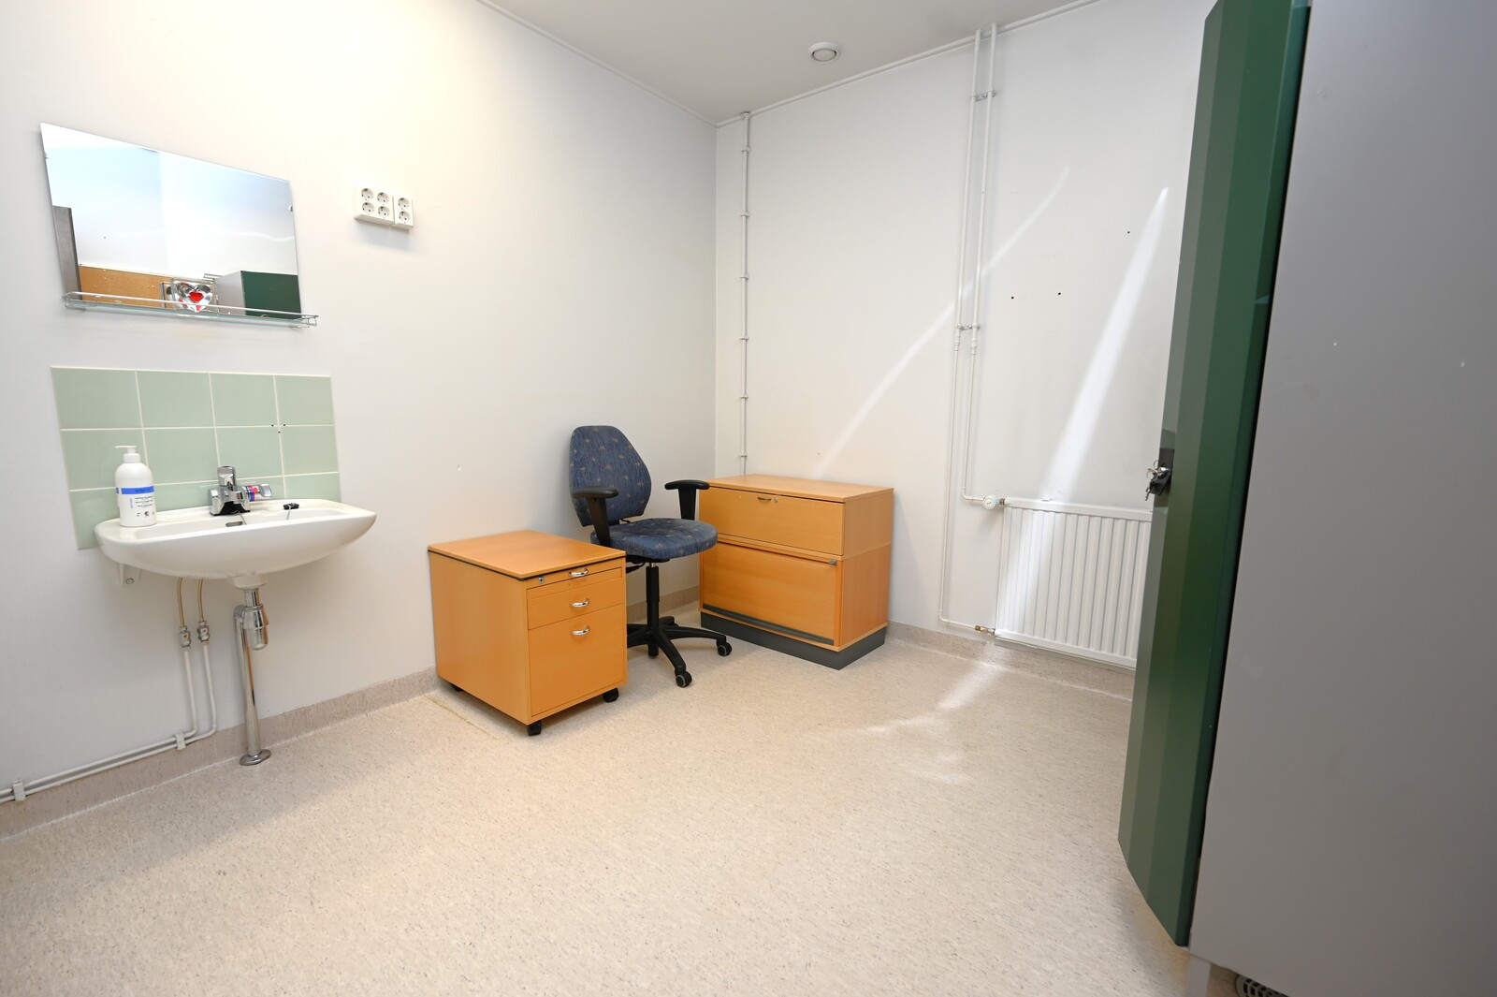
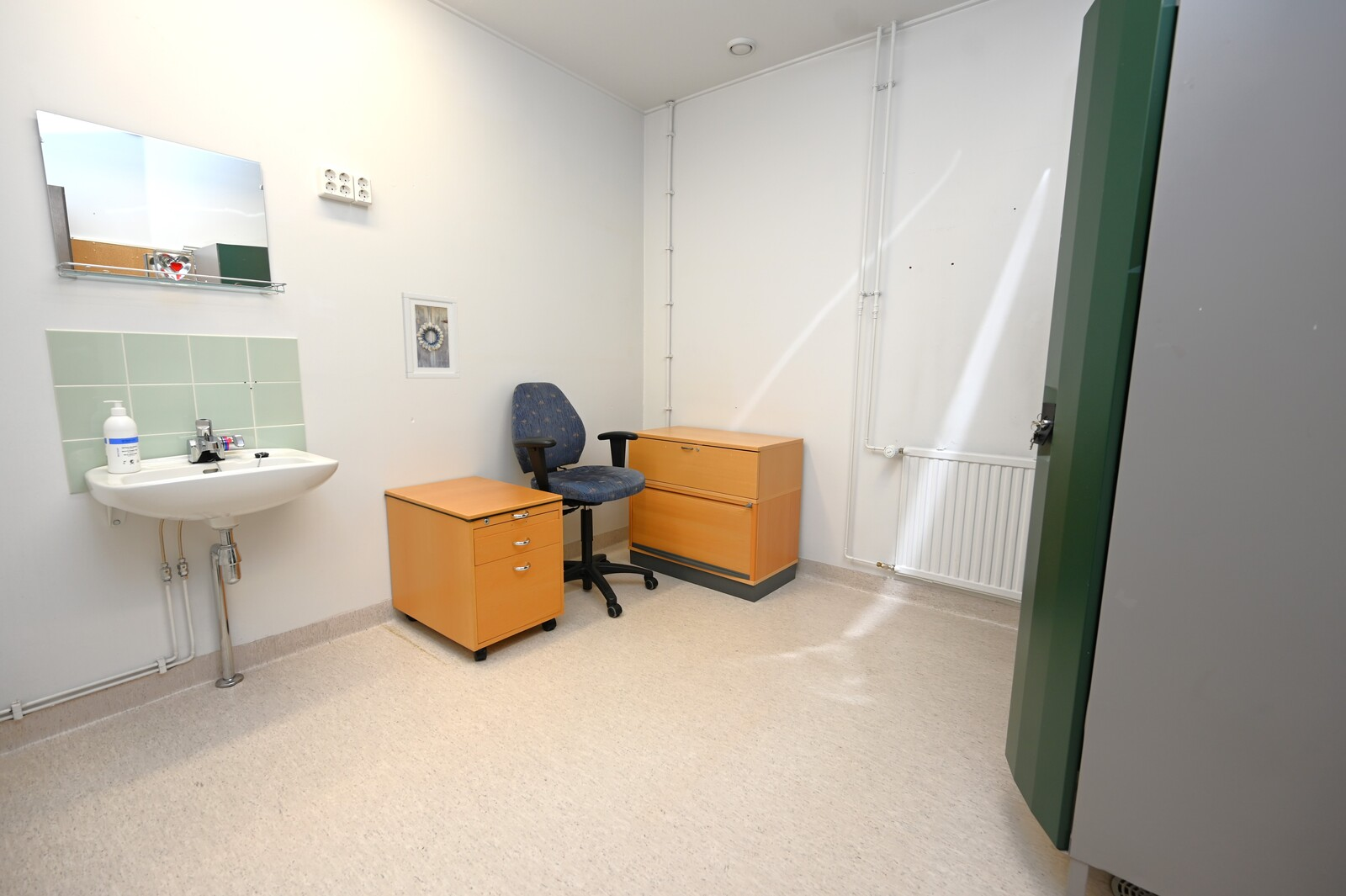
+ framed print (432, 337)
